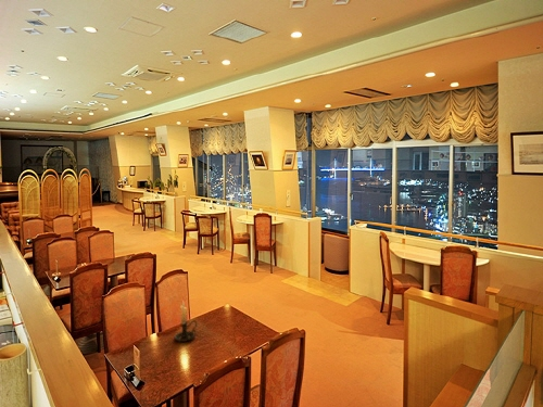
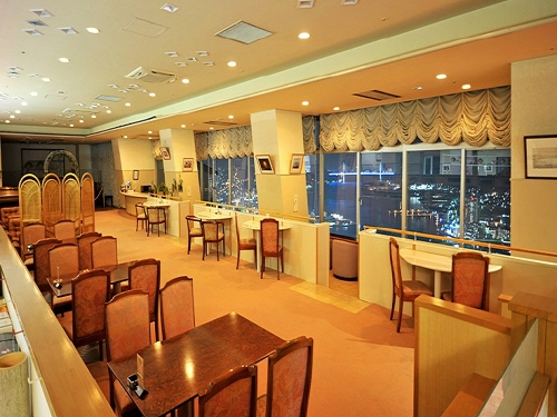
- candle holder (186, 318)
